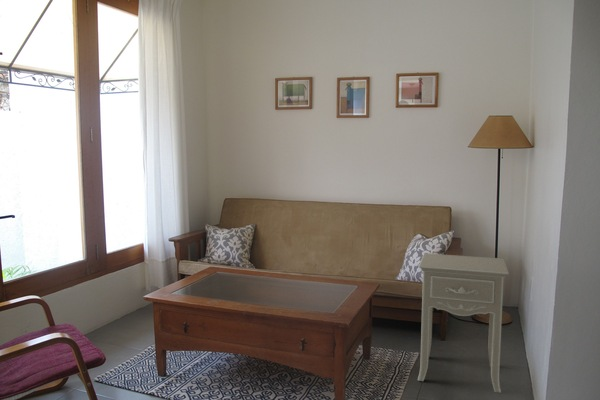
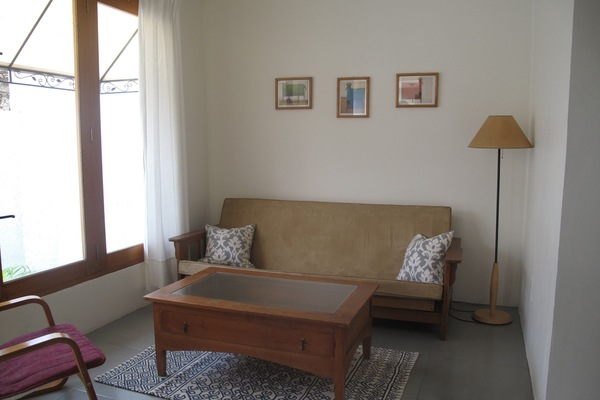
- nightstand (460, 315)
